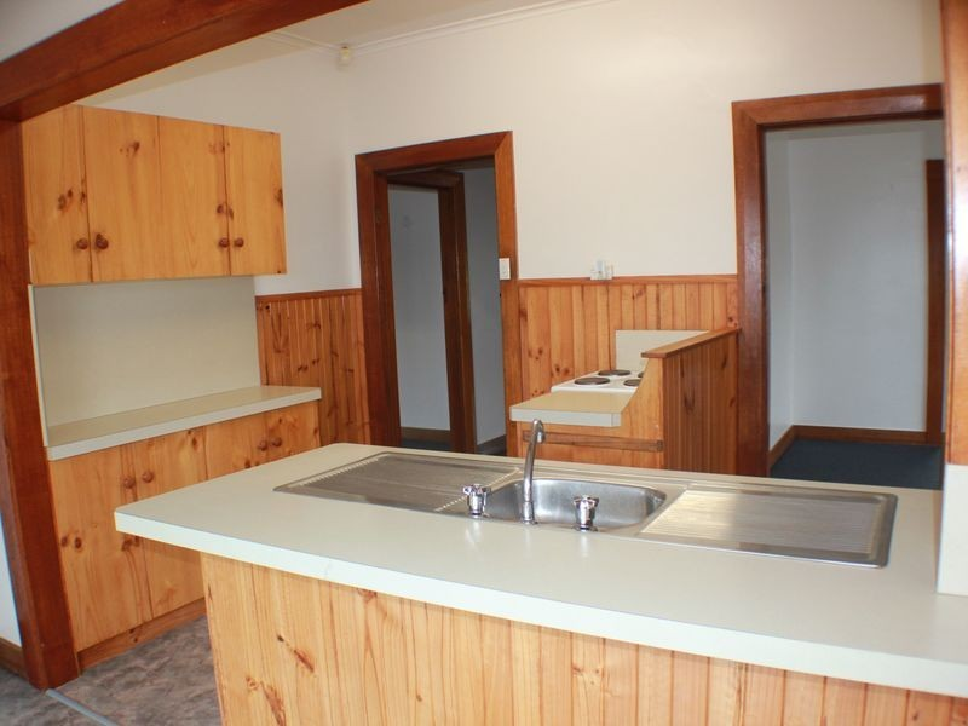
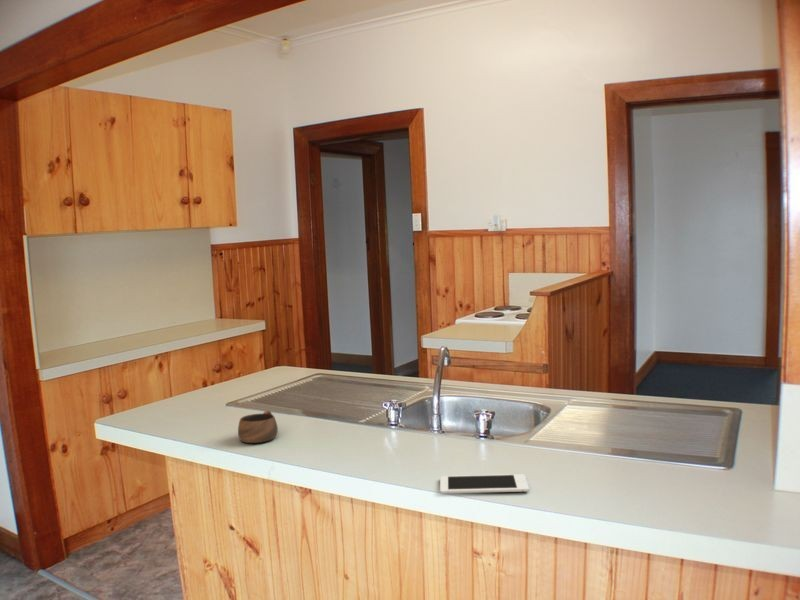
+ cell phone (483, 483)
+ cup (261, 426)
